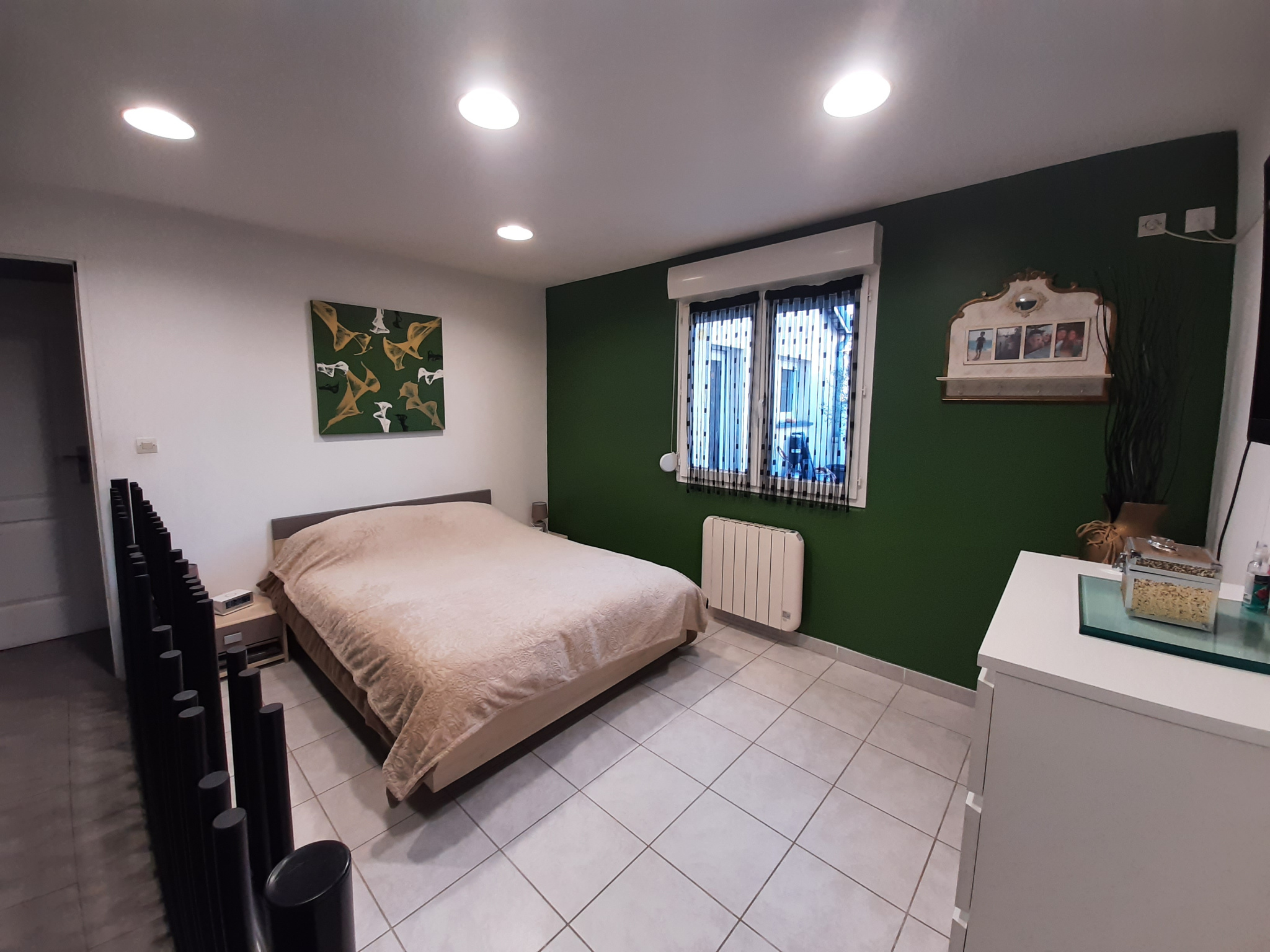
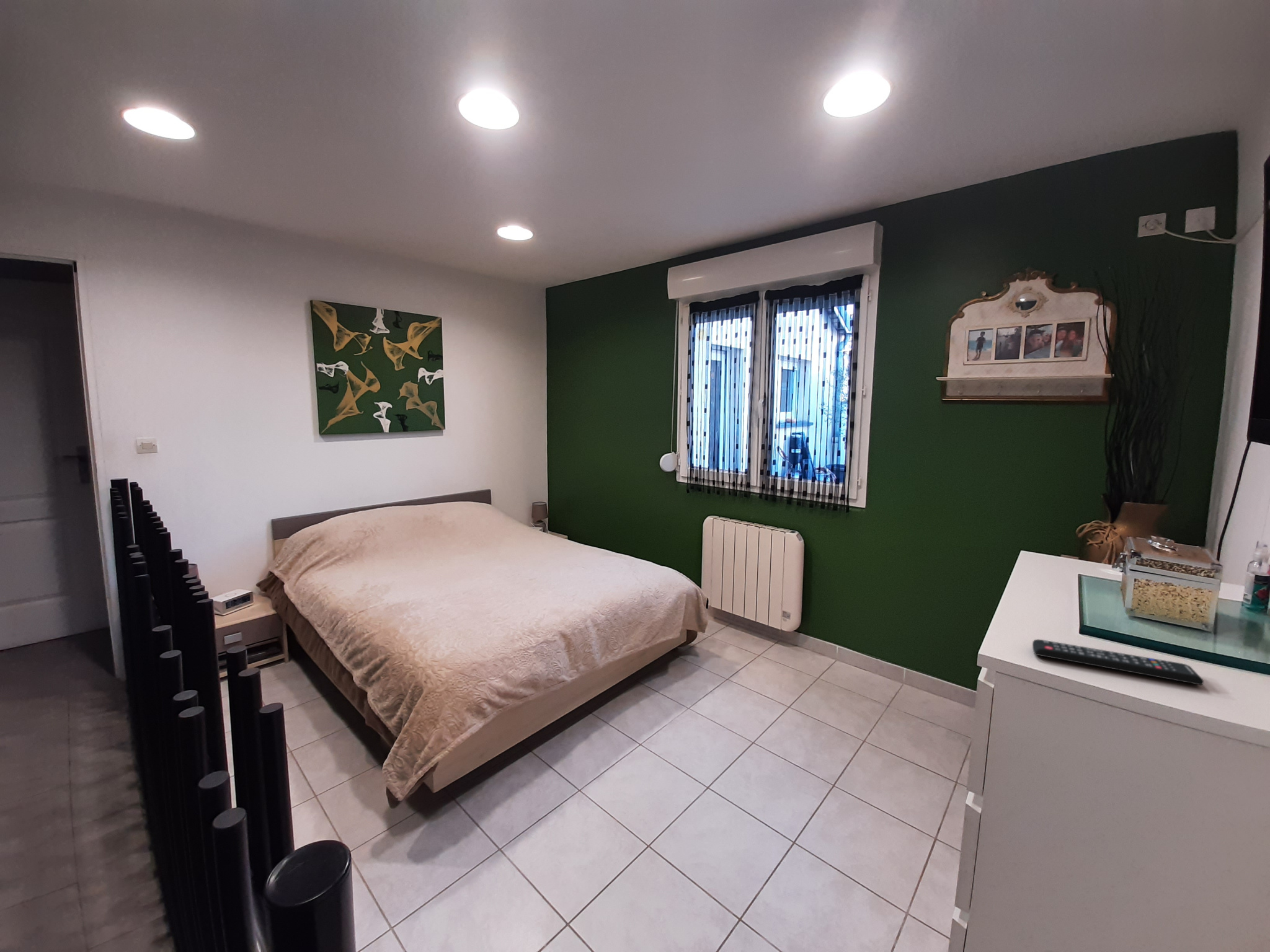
+ remote control (1111, 661)
